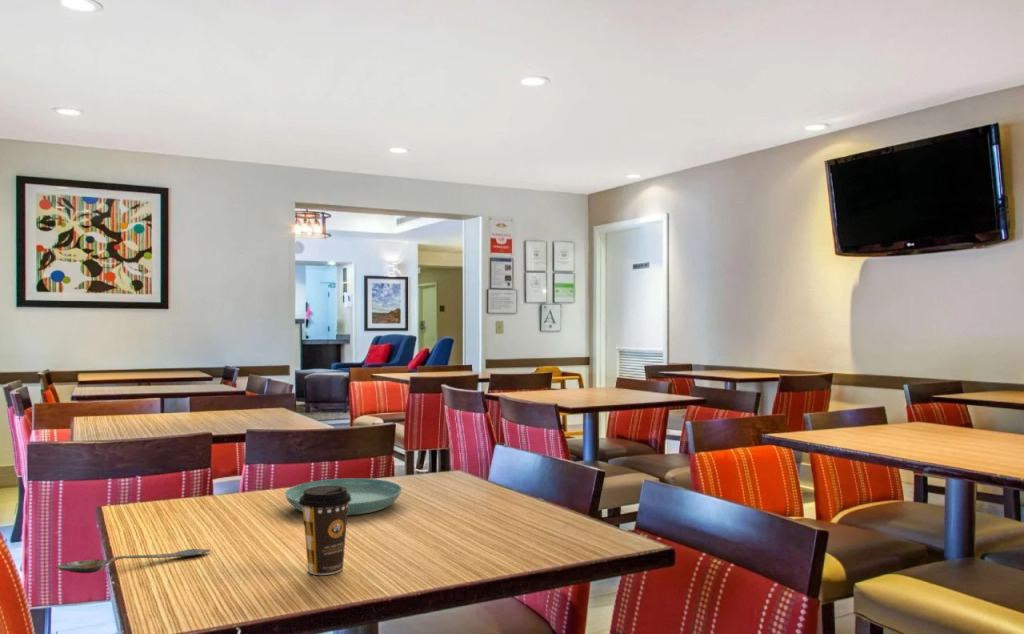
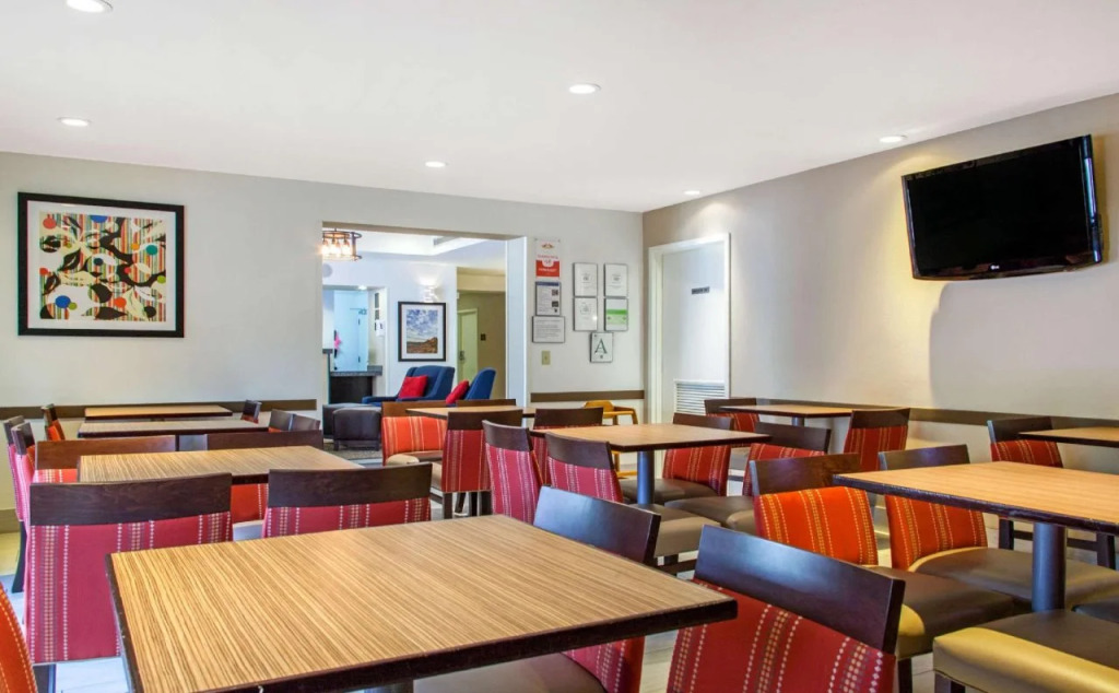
- coffee cup (325, 529)
- saucer (347, 492)
- spoon (137, 557)
